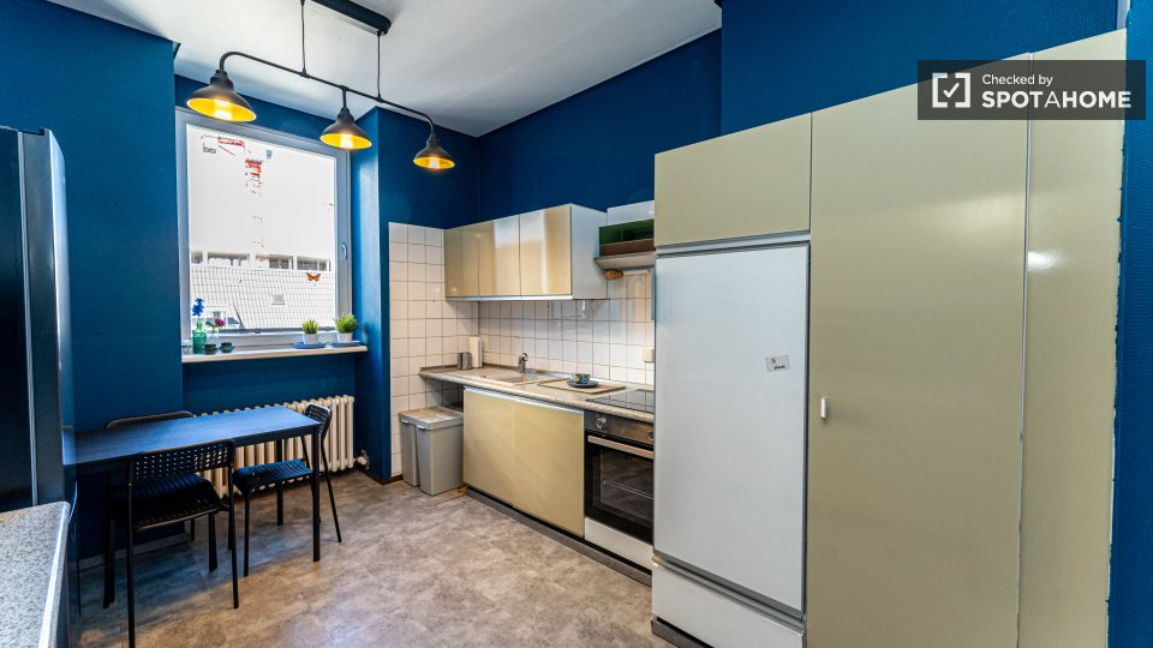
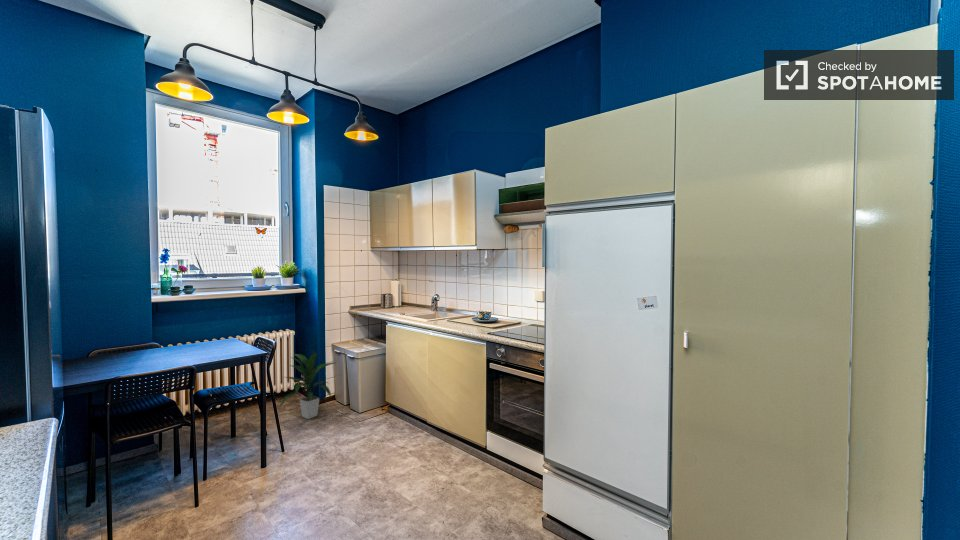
+ indoor plant (306, 383)
